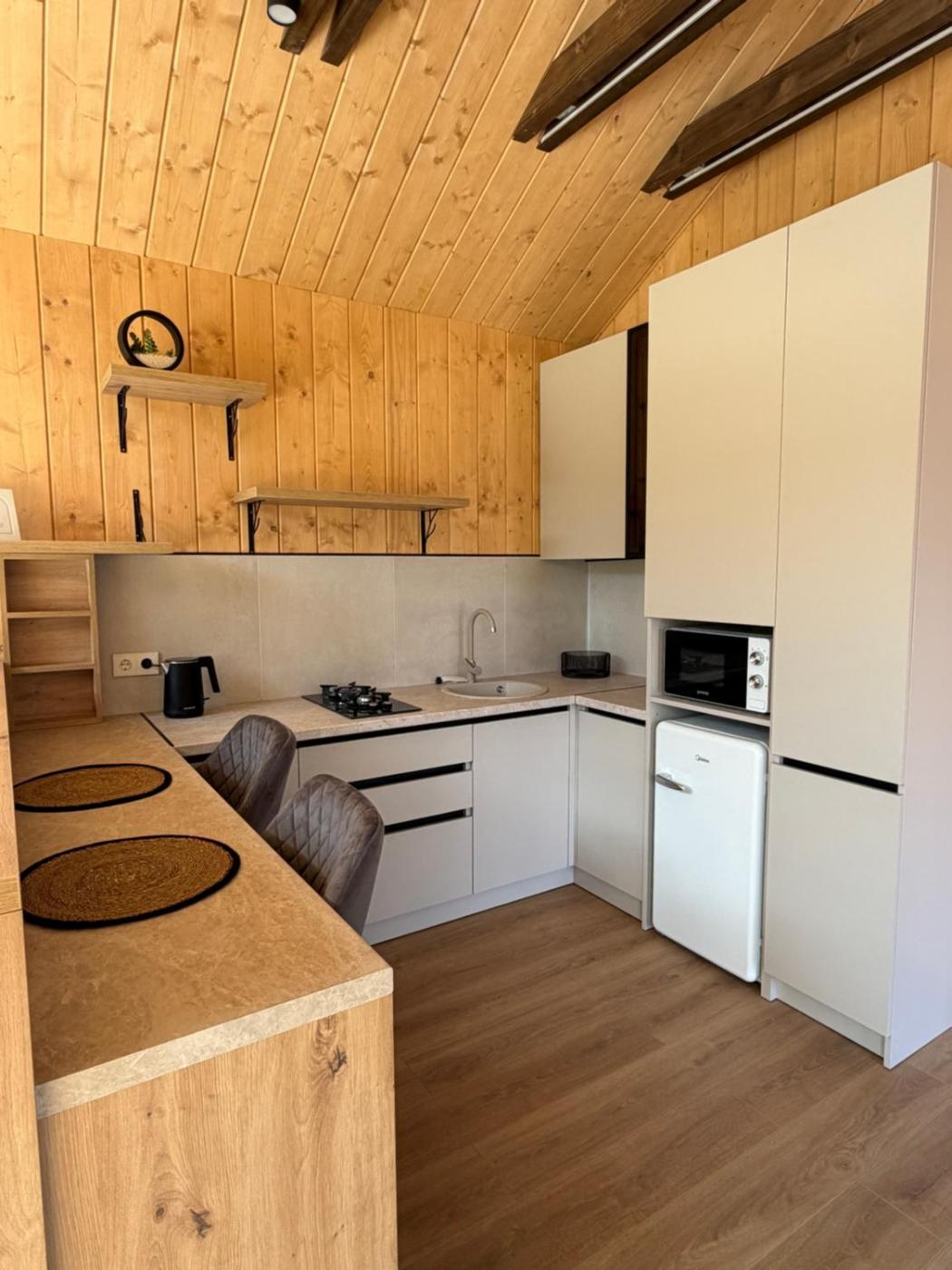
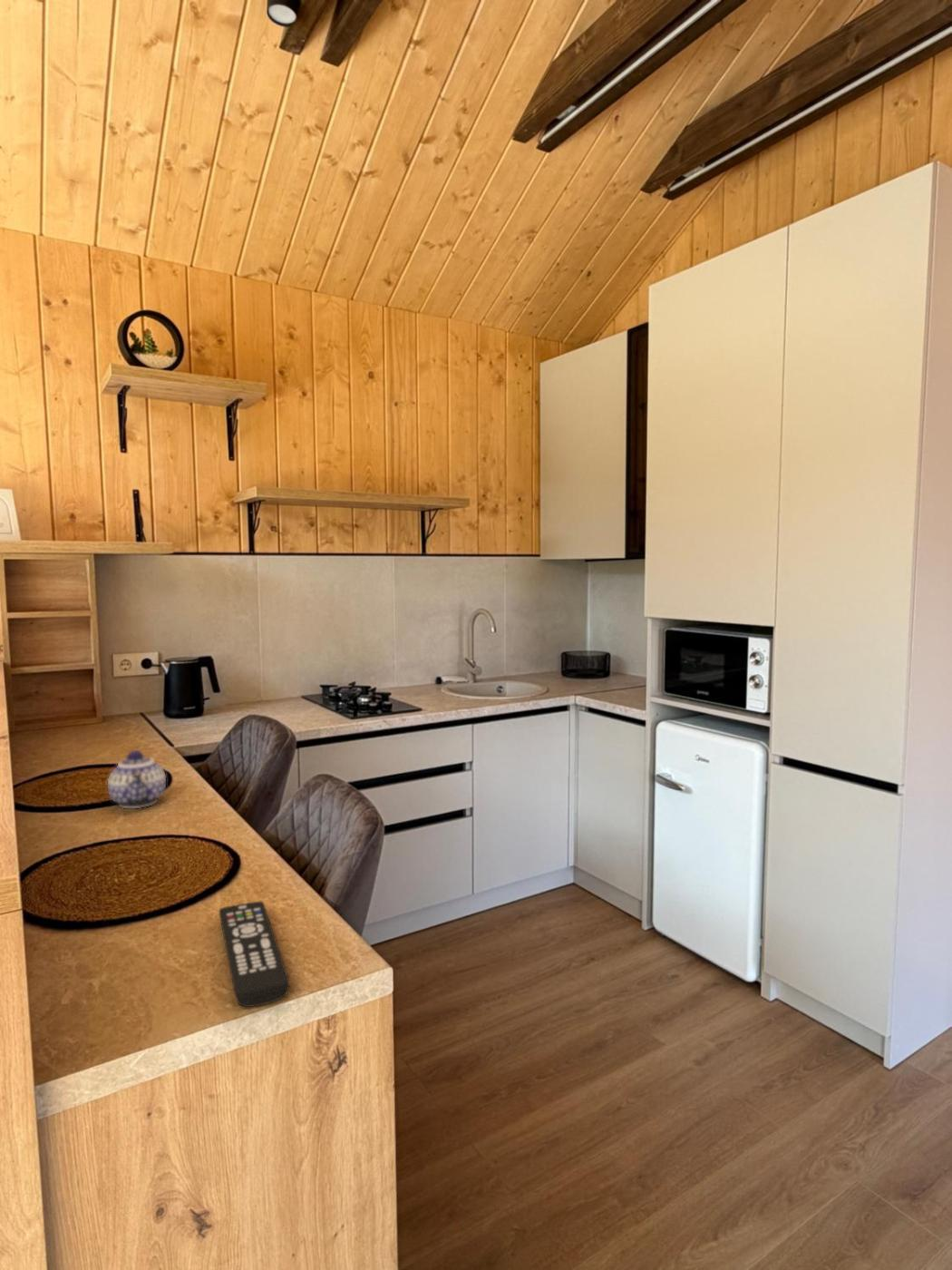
+ remote control (251, 948)
+ teapot (137, 777)
